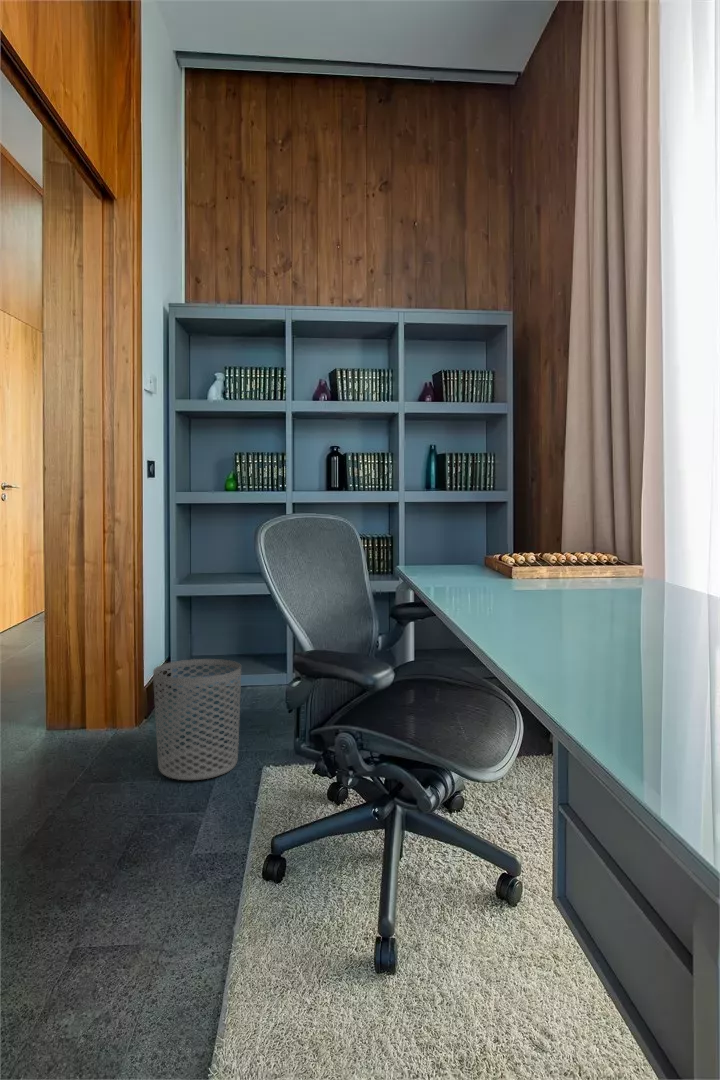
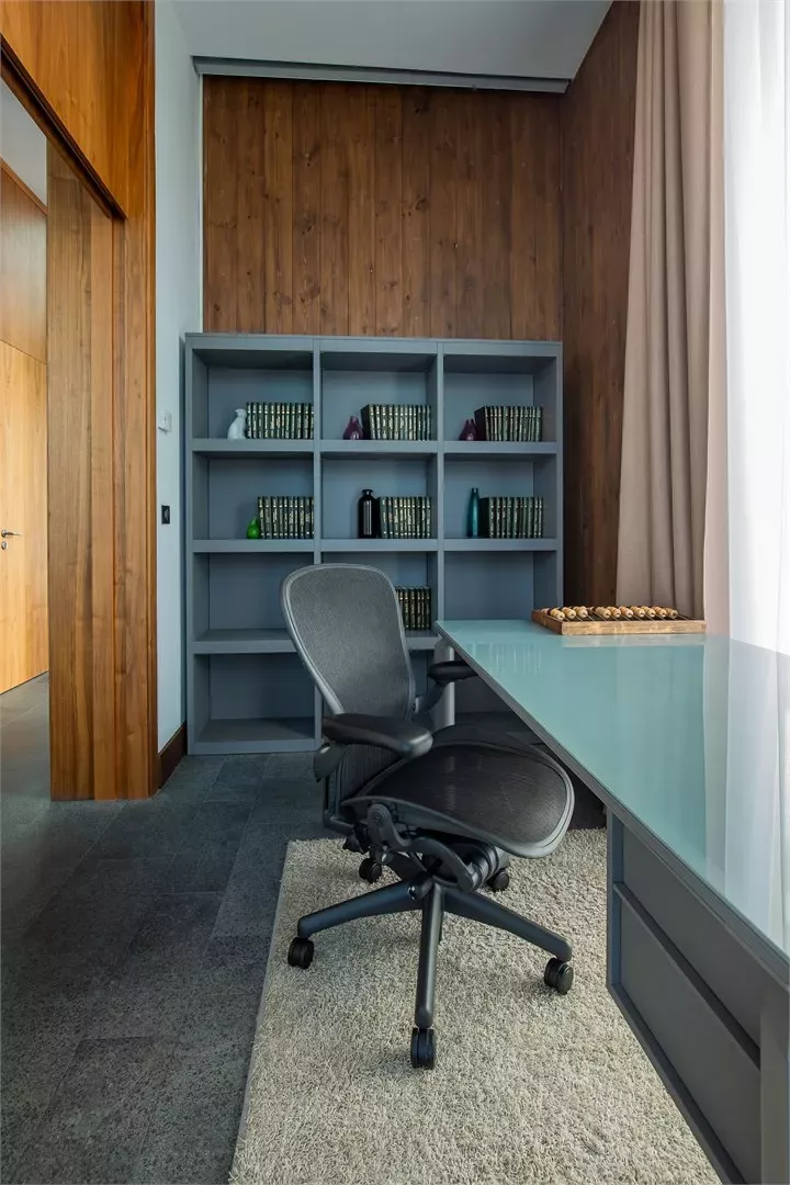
- waste bin (198, 717)
